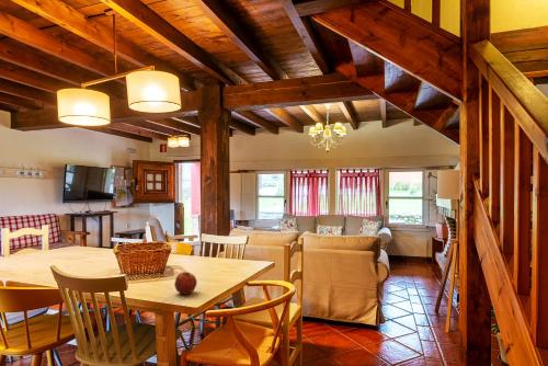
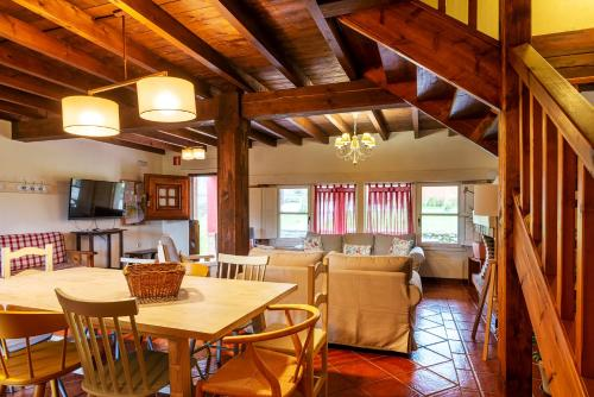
- apple (185, 282)
